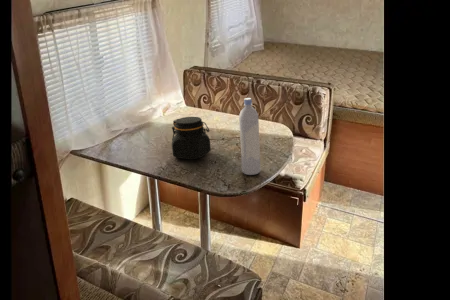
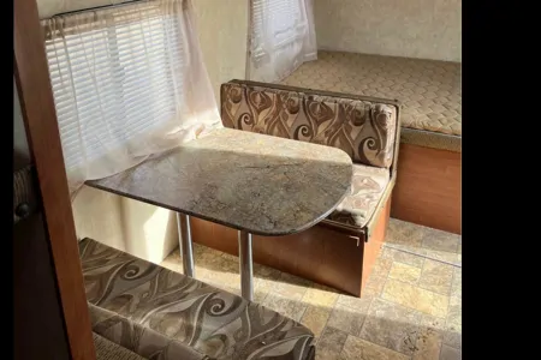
- jar (190, 137)
- bottle (249, 136)
